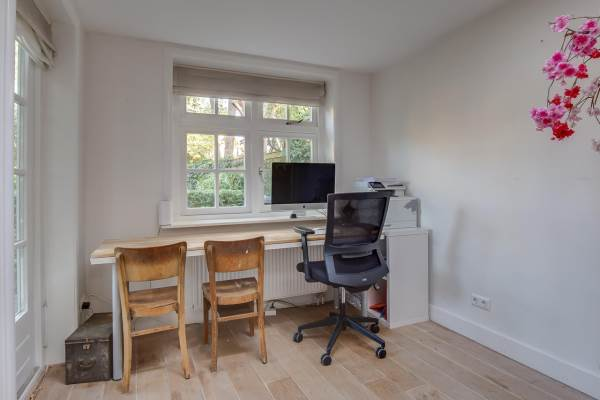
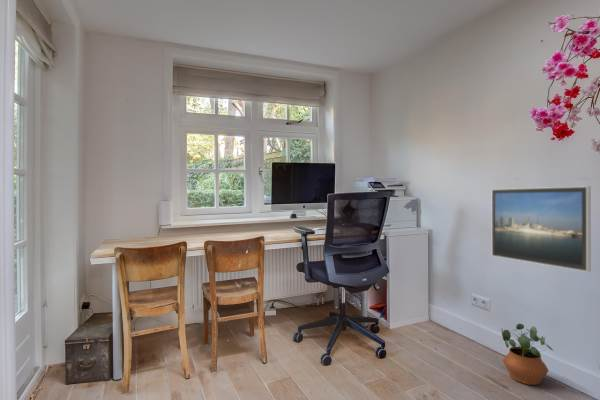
+ potted plant (527, 351)
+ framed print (535, 225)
